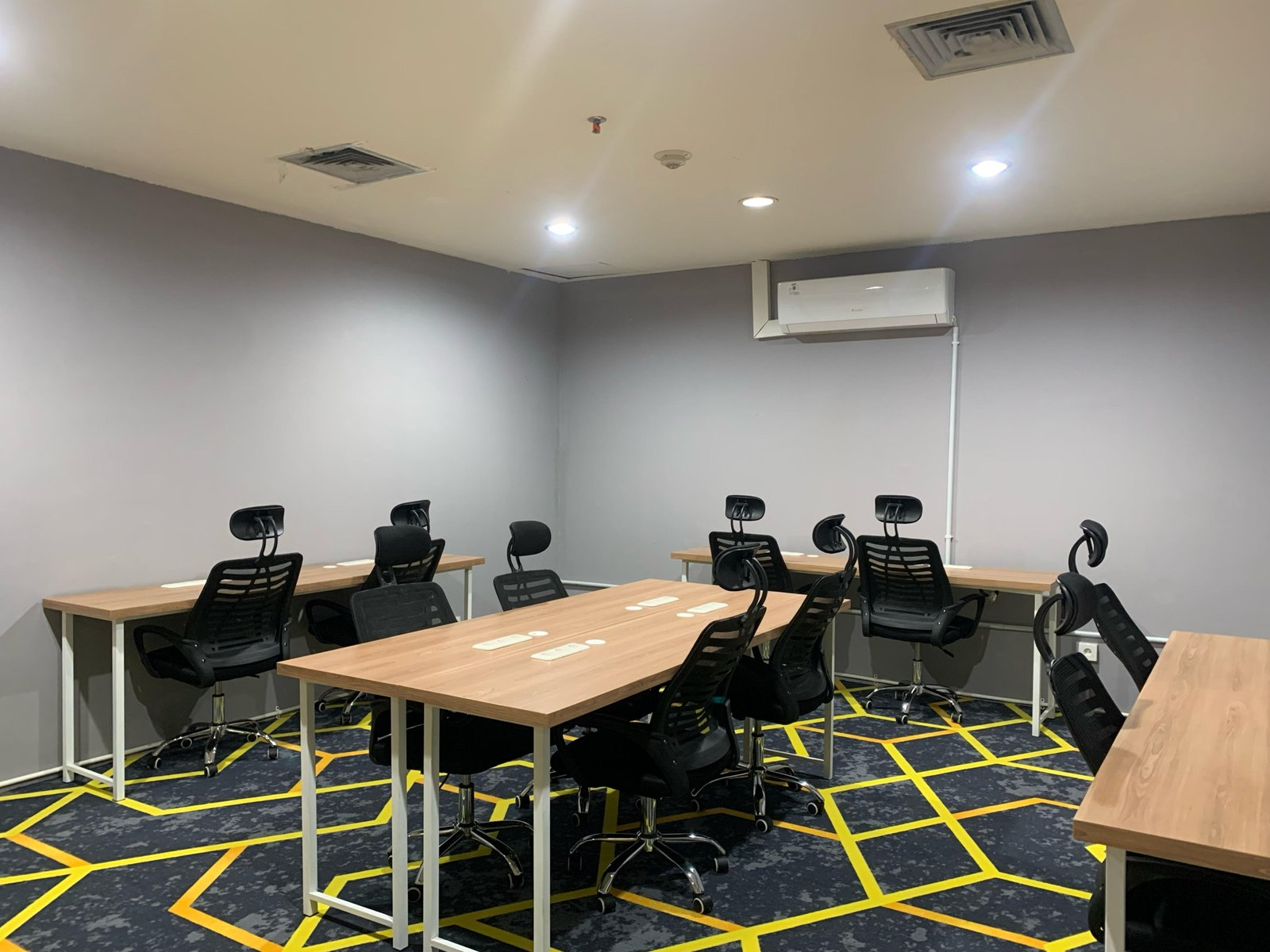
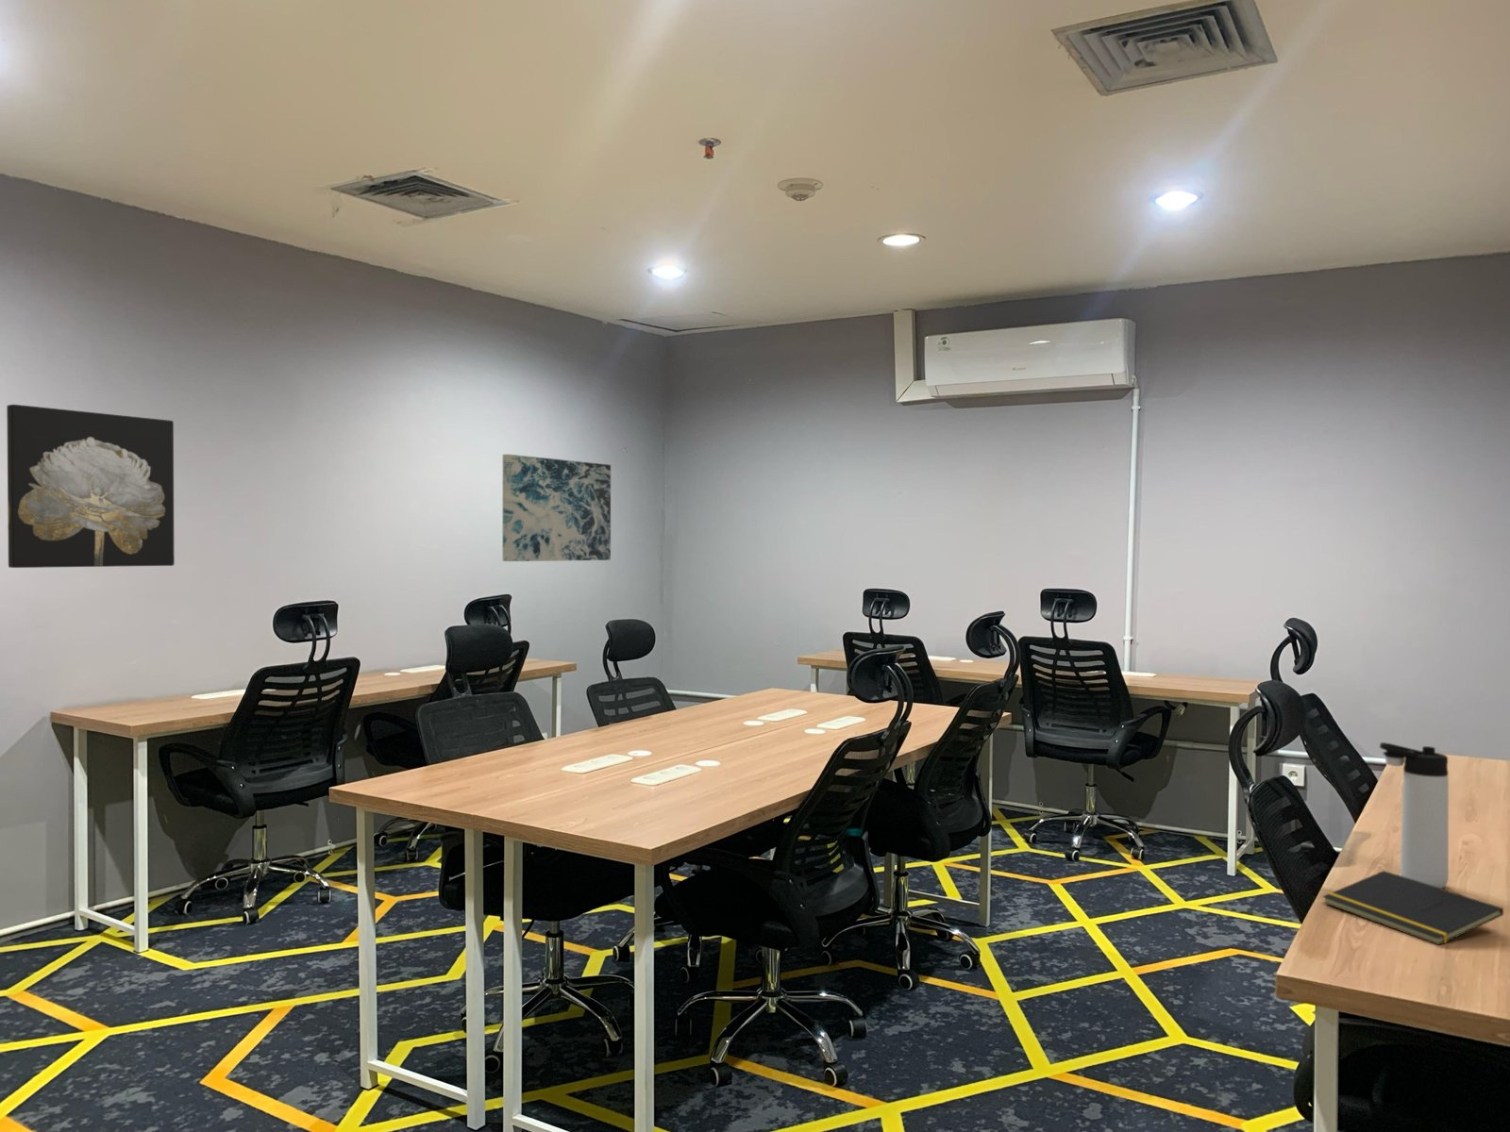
+ wall art (559, 510)
+ wall art (94, 490)
+ thermos bottle (1413, 813)
+ notepad (1409, 905)
